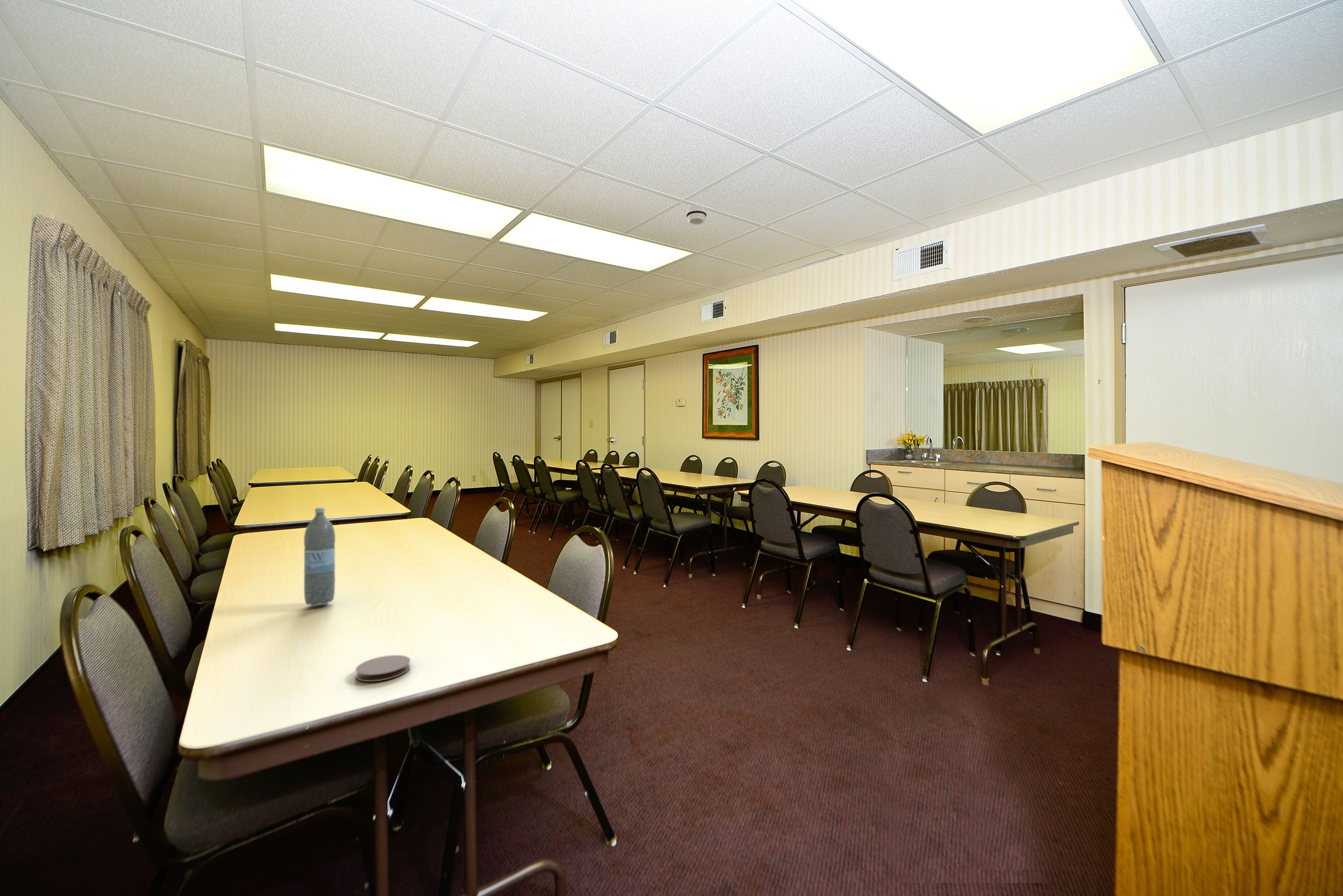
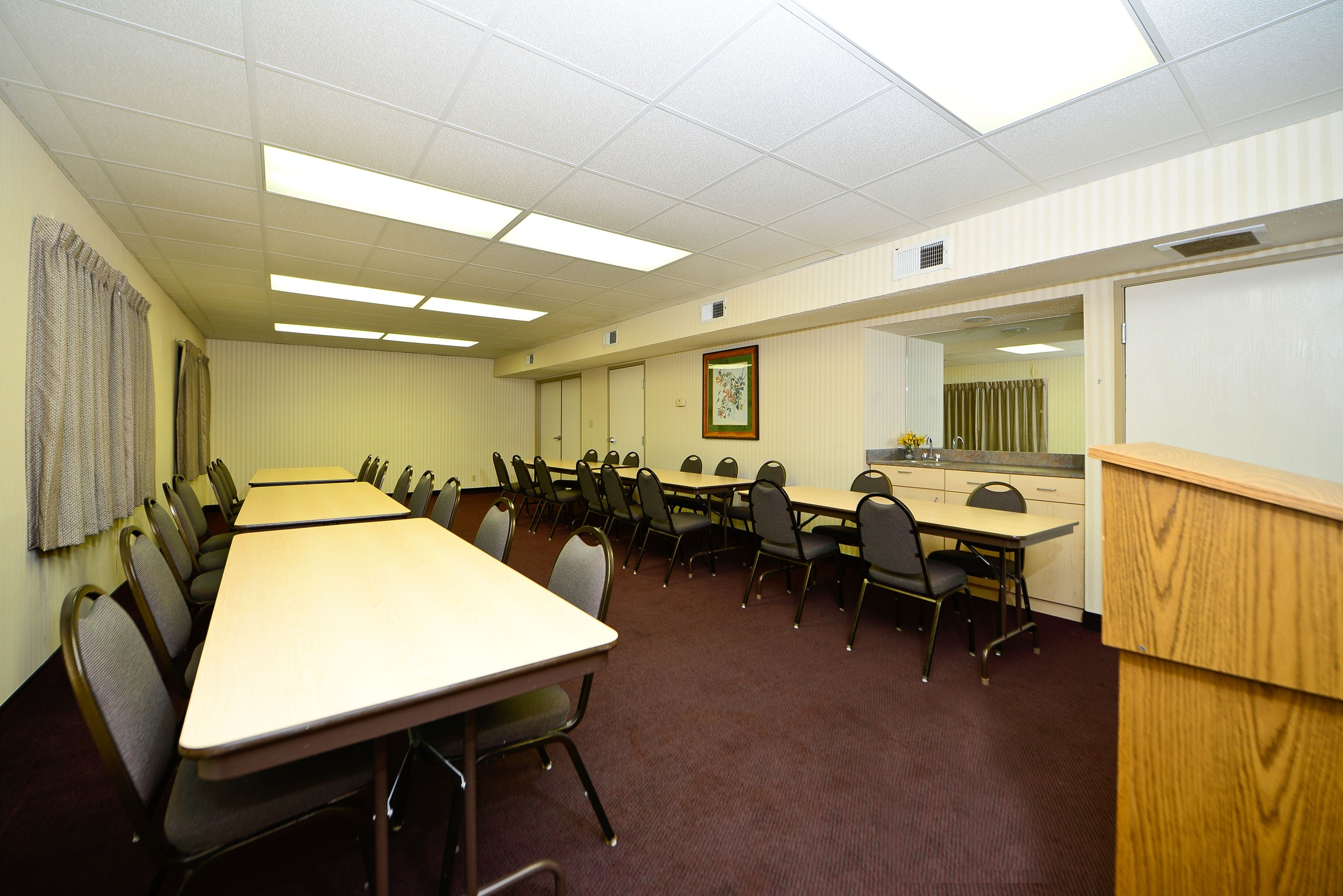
- smoke detector (696, 215)
- water bottle (319, 556)
- coaster (383, 668)
